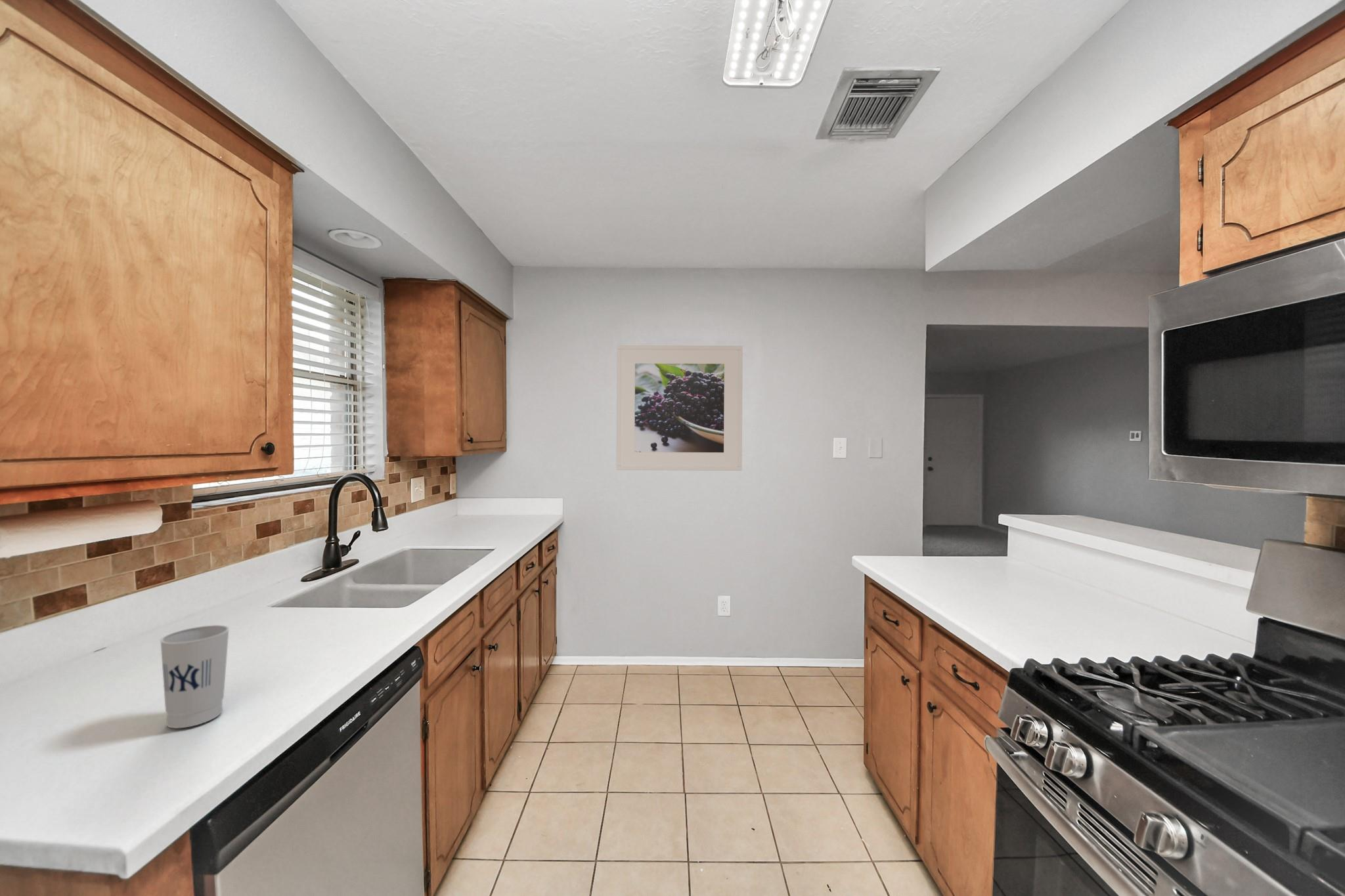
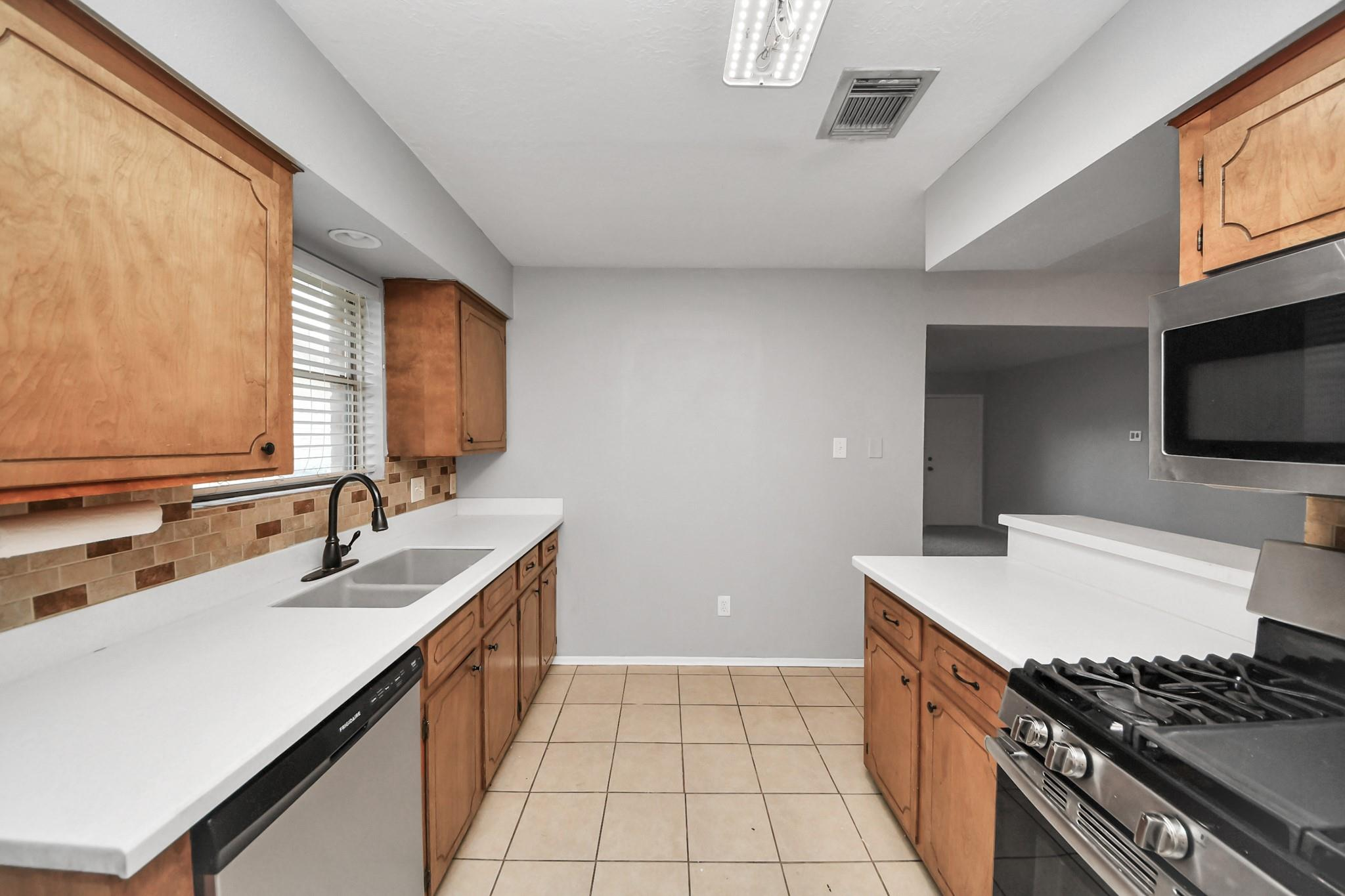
- cup (195, 675)
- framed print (679, 408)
